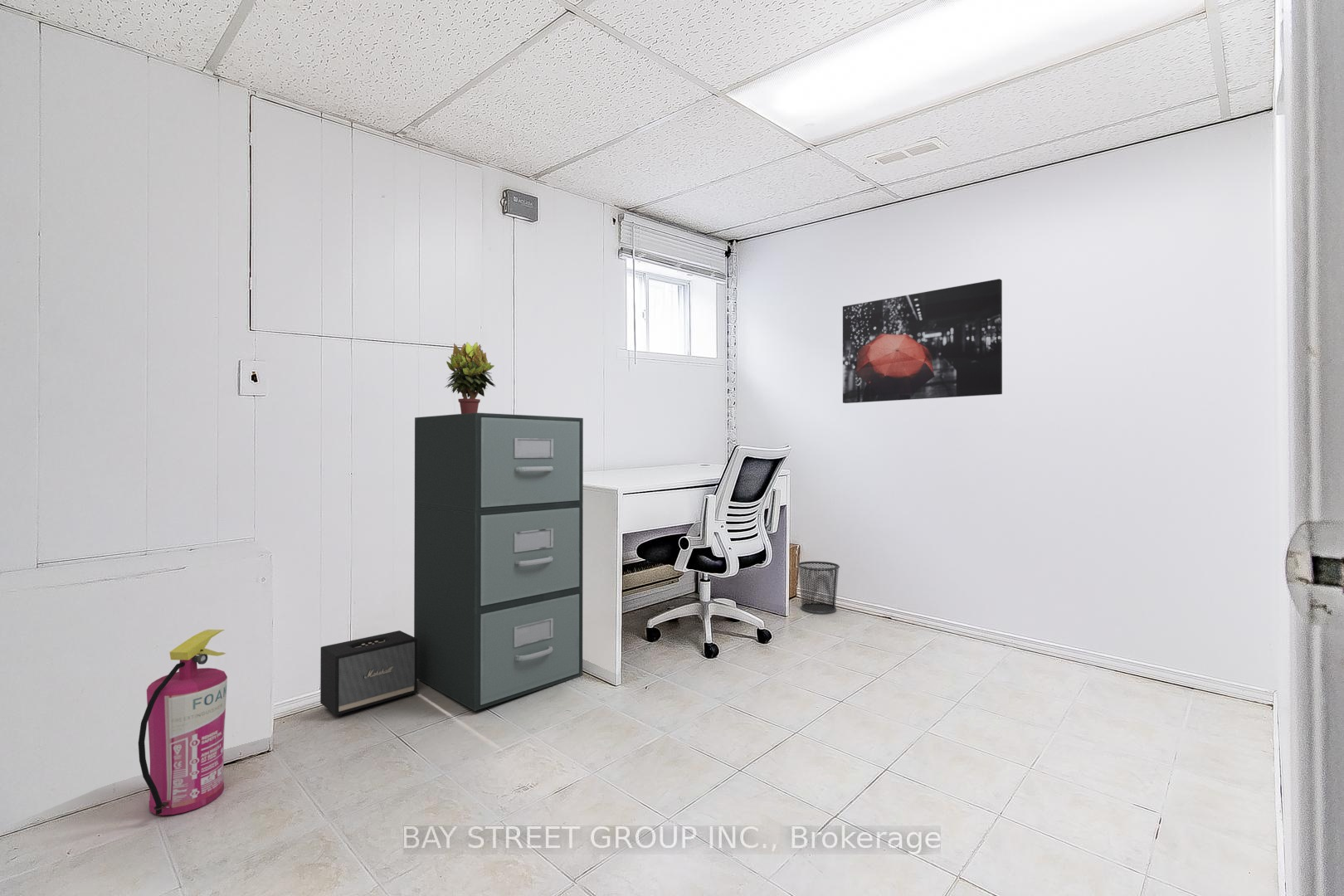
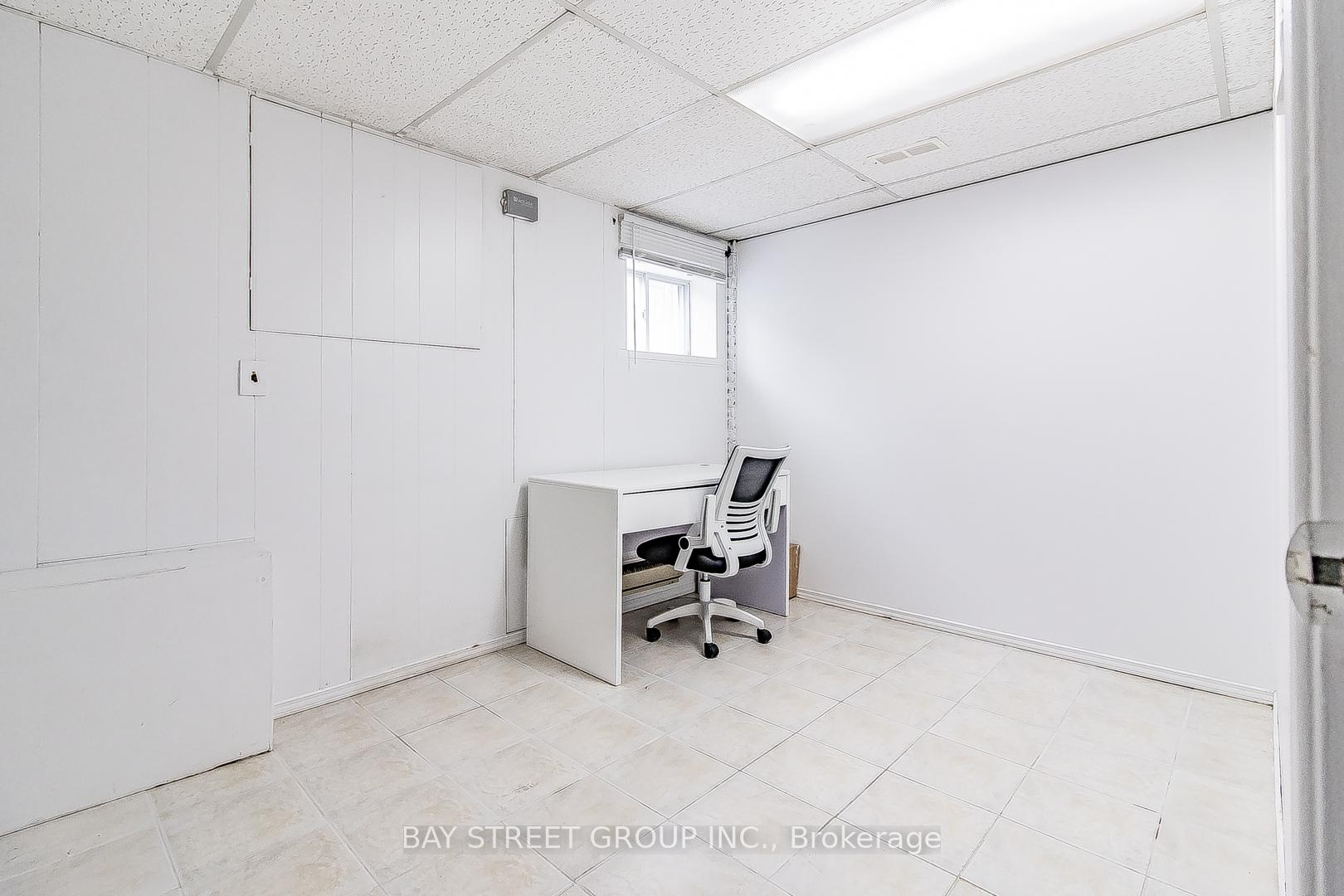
- potted plant (470, 379)
- waste bin (818, 587)
- wall art (915, 346)
- filing cabinet (501, 547)
- speaker (369, 671)
- fire extinguisher (184, 720)
